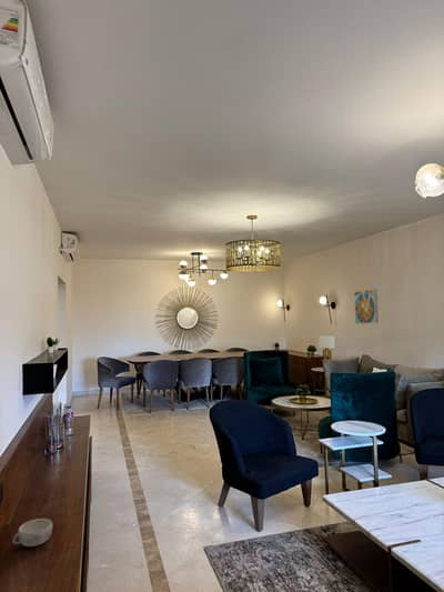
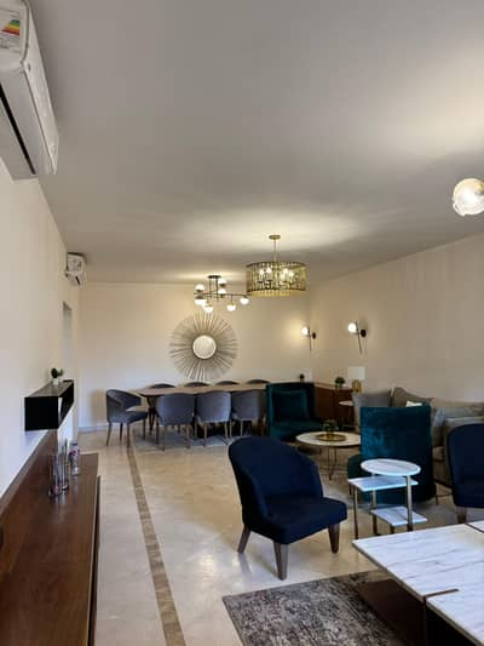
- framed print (365, 307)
- decorative bowl (32, 534)
